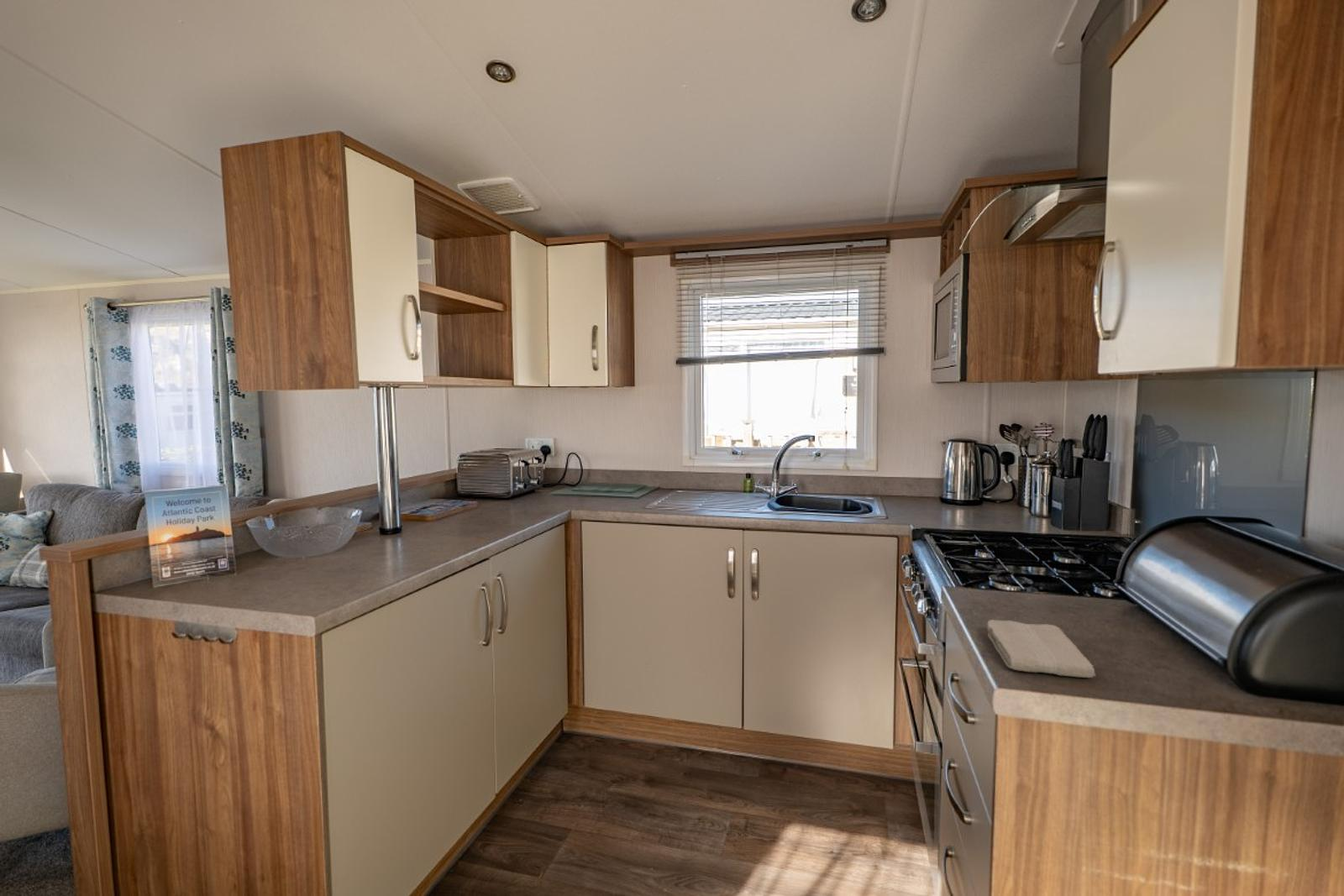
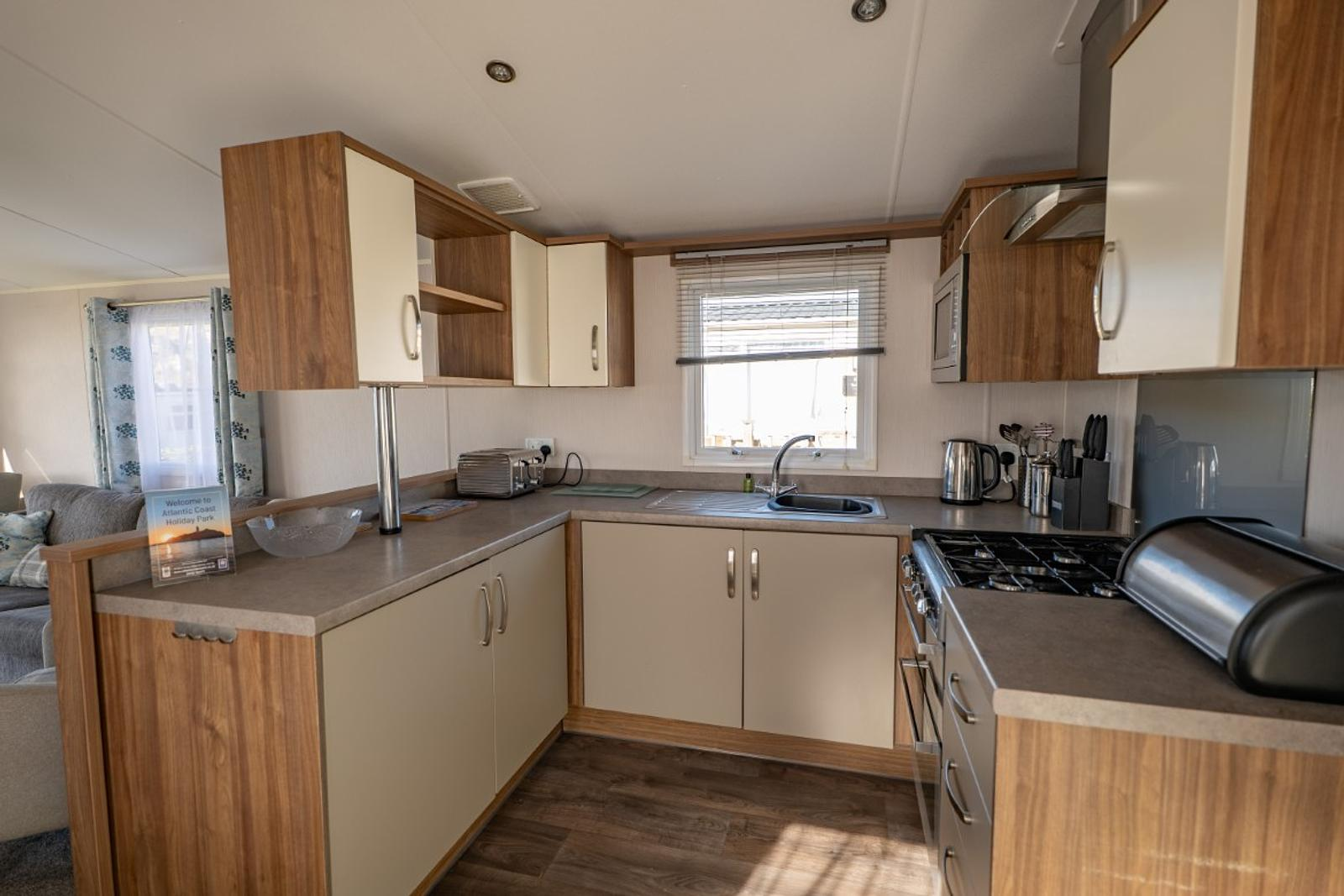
- washcloth (1035, 645)
